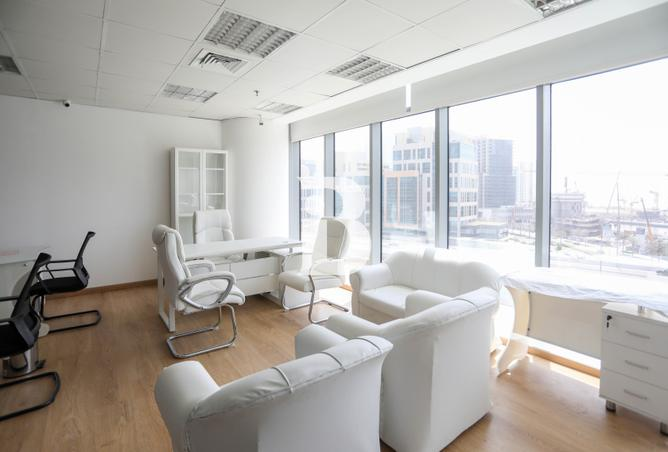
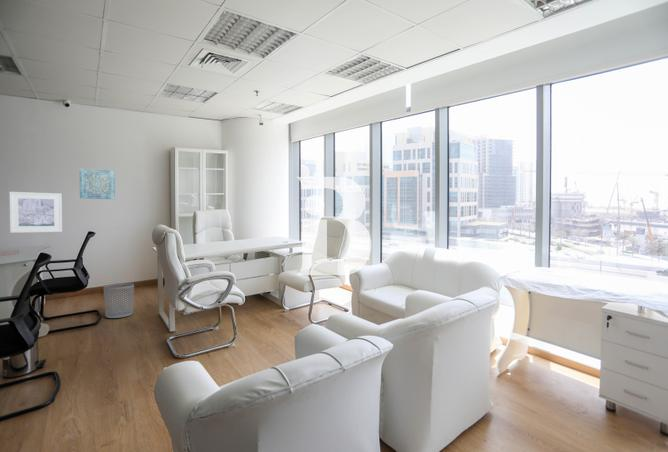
+ waste bin (119, 300)
+ wall art (97, 184)
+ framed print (36, 212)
